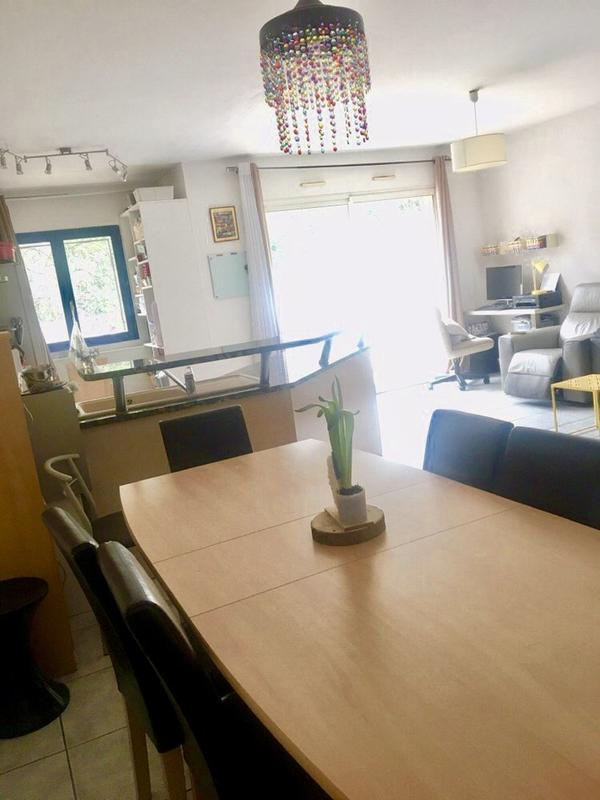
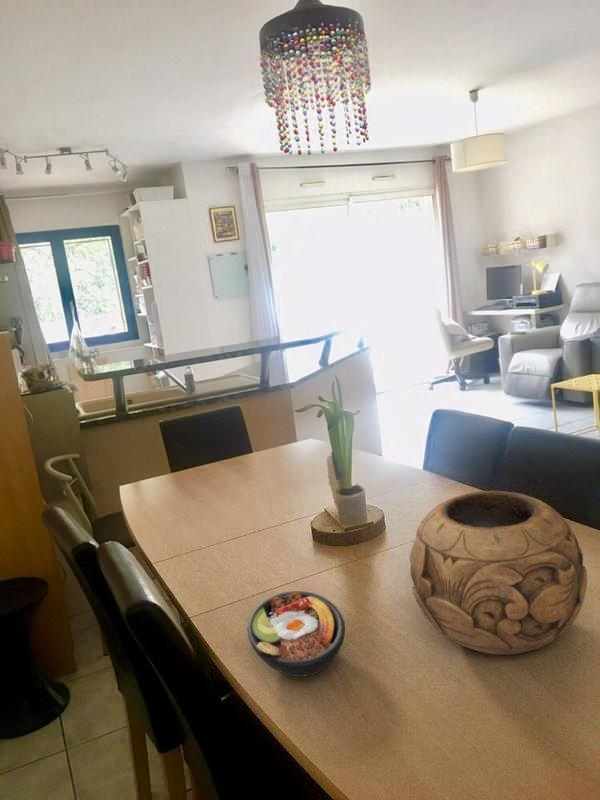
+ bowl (296, 635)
+ decorative bowl (494, 570)
